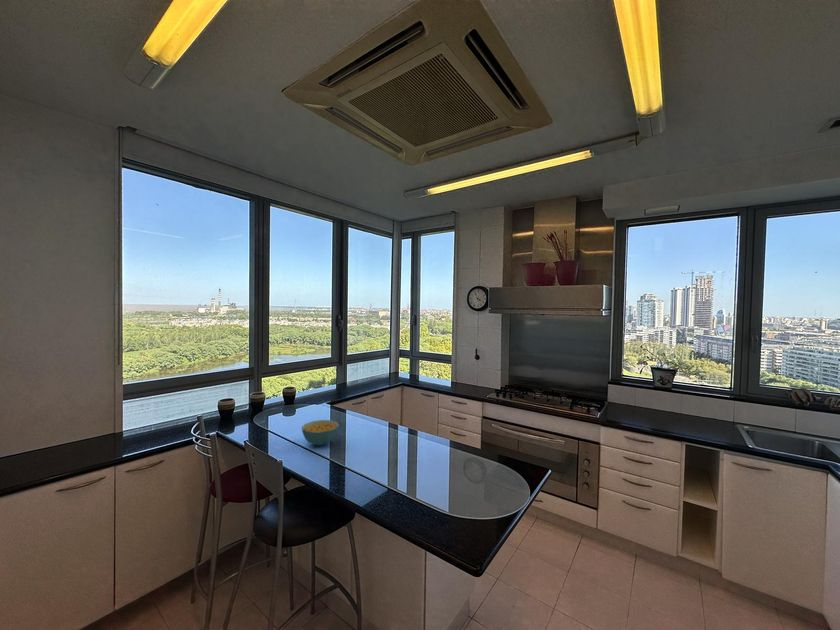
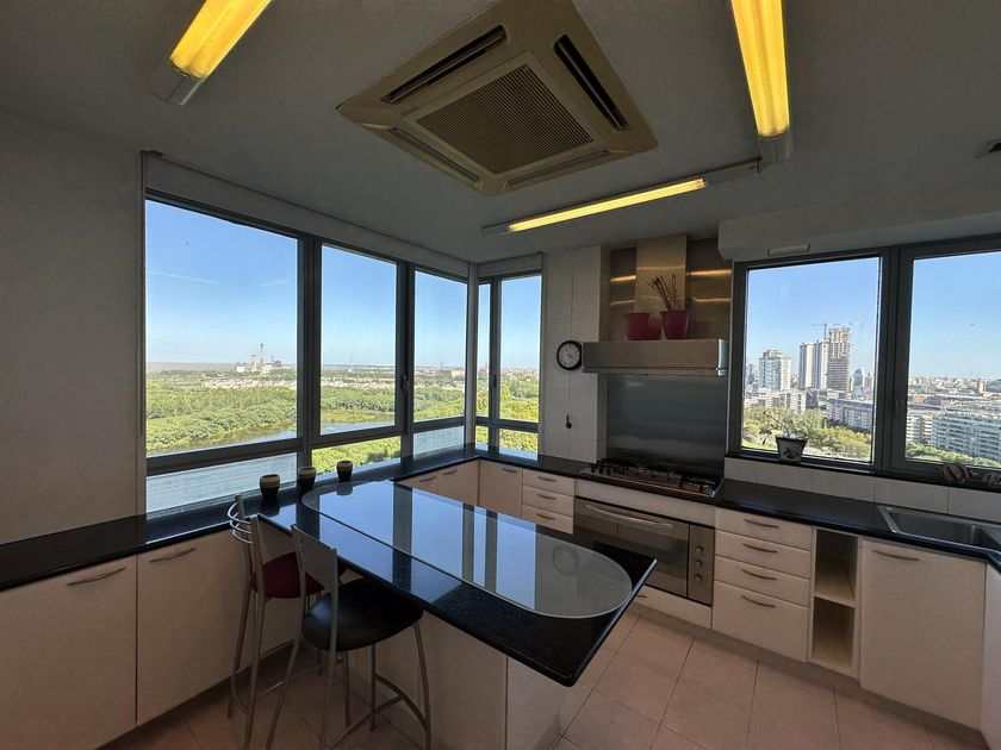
- cereal bowl (320, 434)
